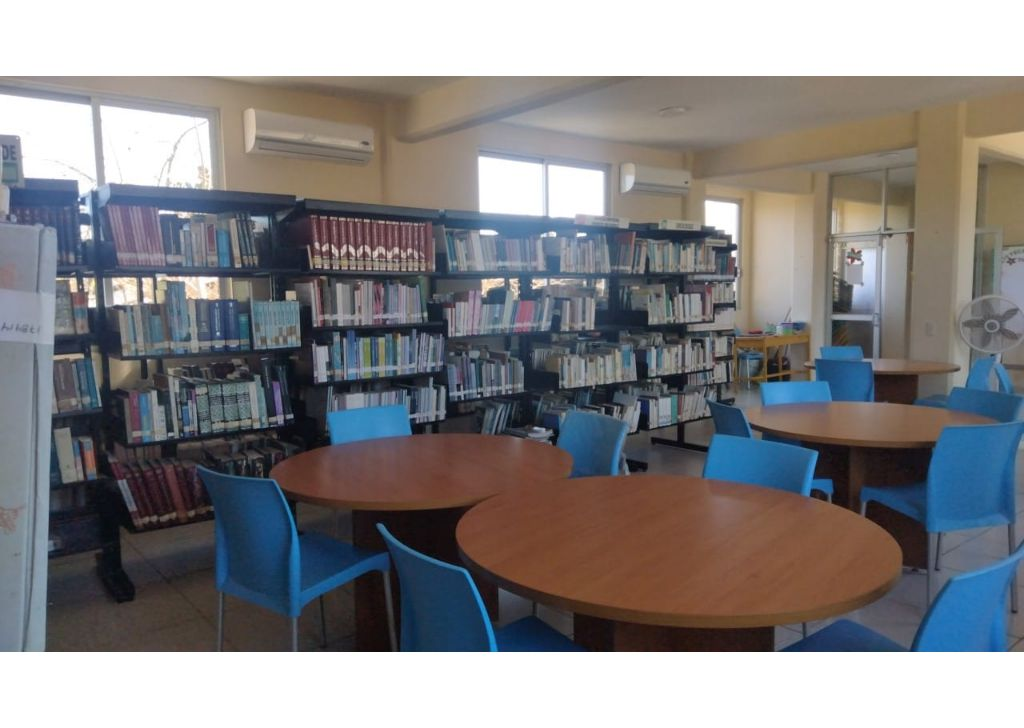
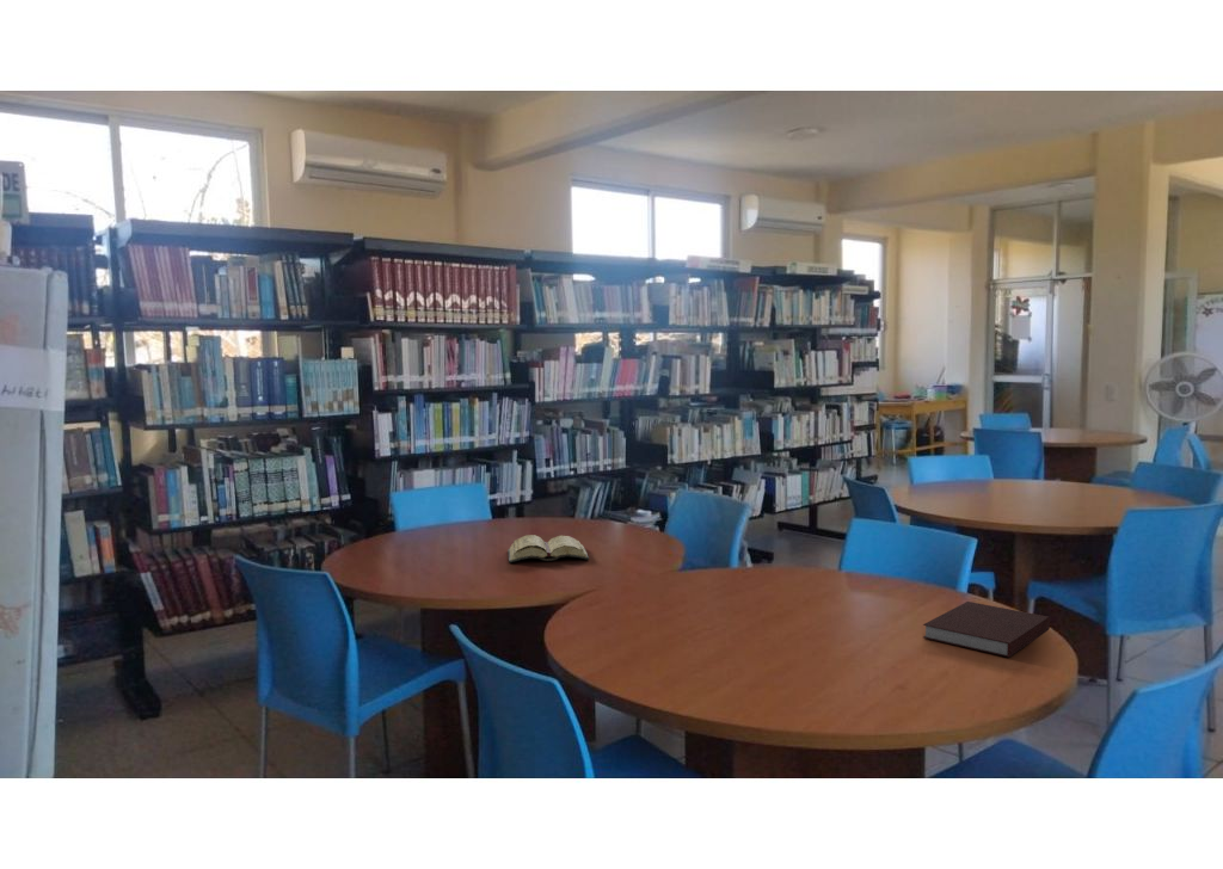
+ diary (547, 547)
+ notebook (987, 627)
